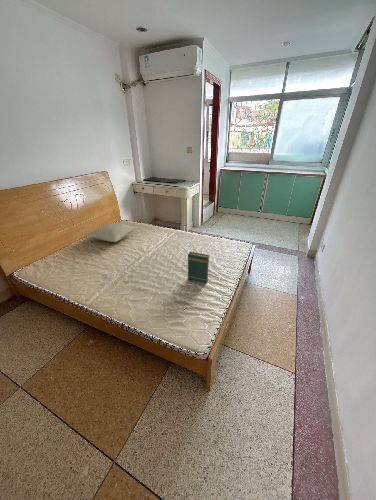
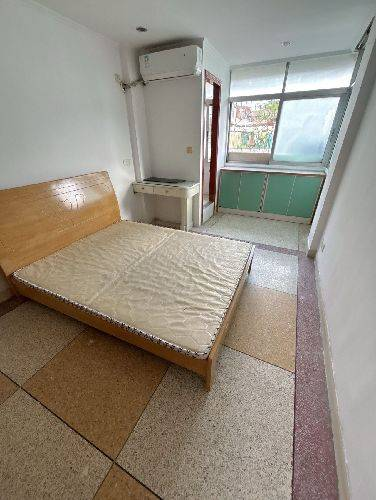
- book (197, 267)
- pillow (112, 231)
